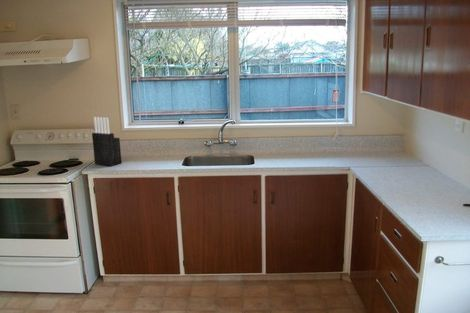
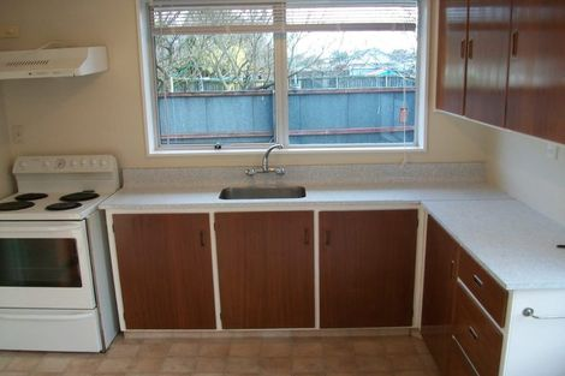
- knife block (107, 140)
